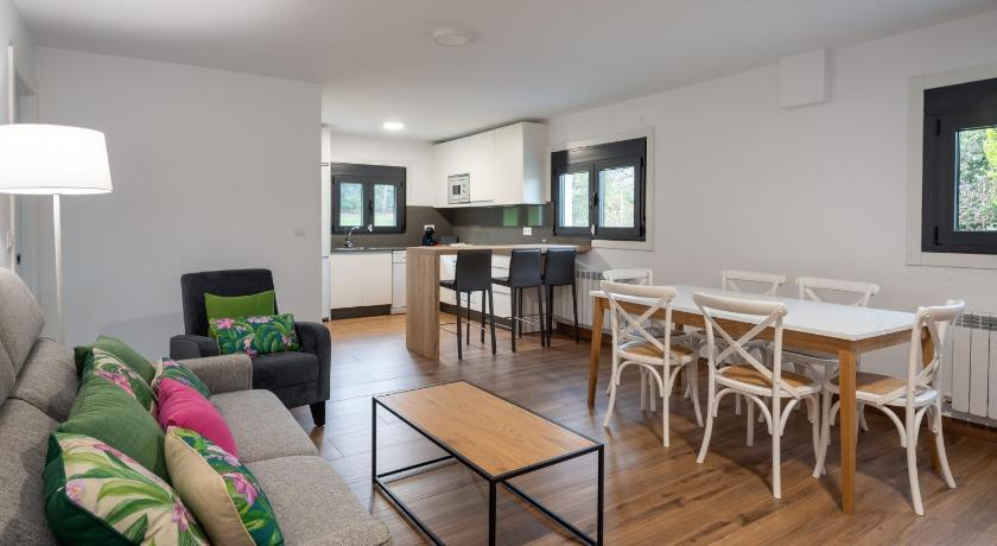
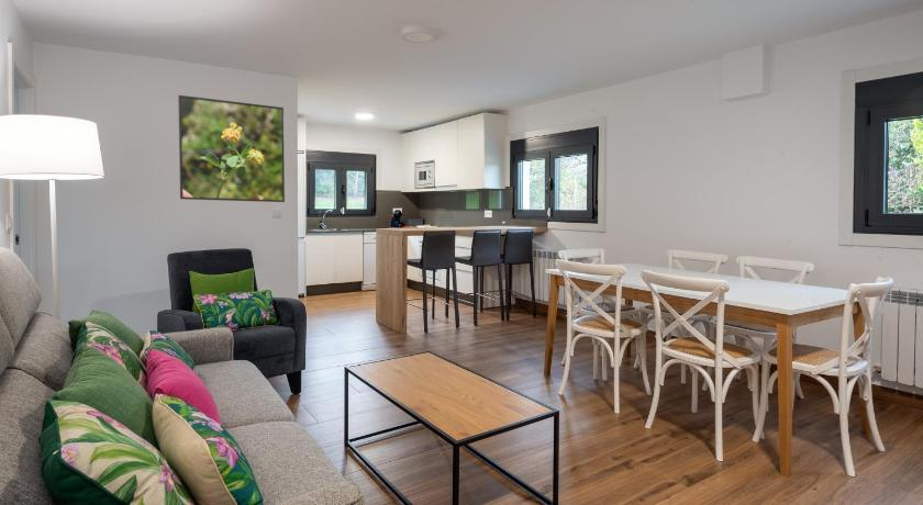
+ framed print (234, 150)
